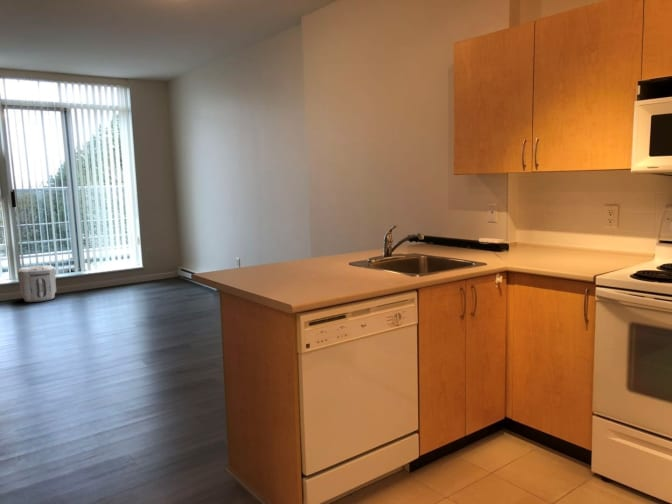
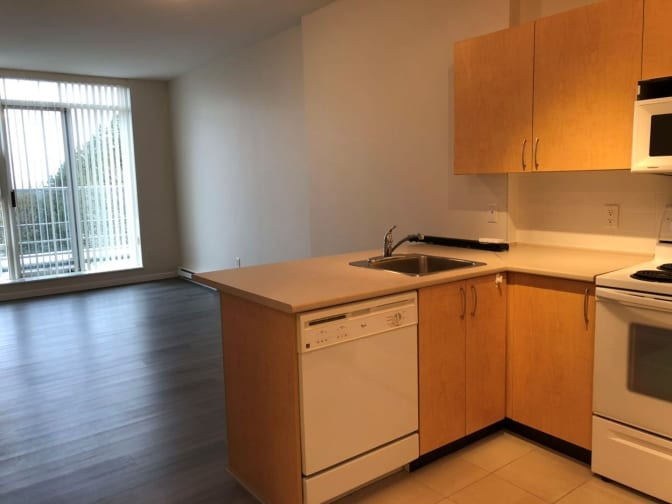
- air purifier (37, 283)
